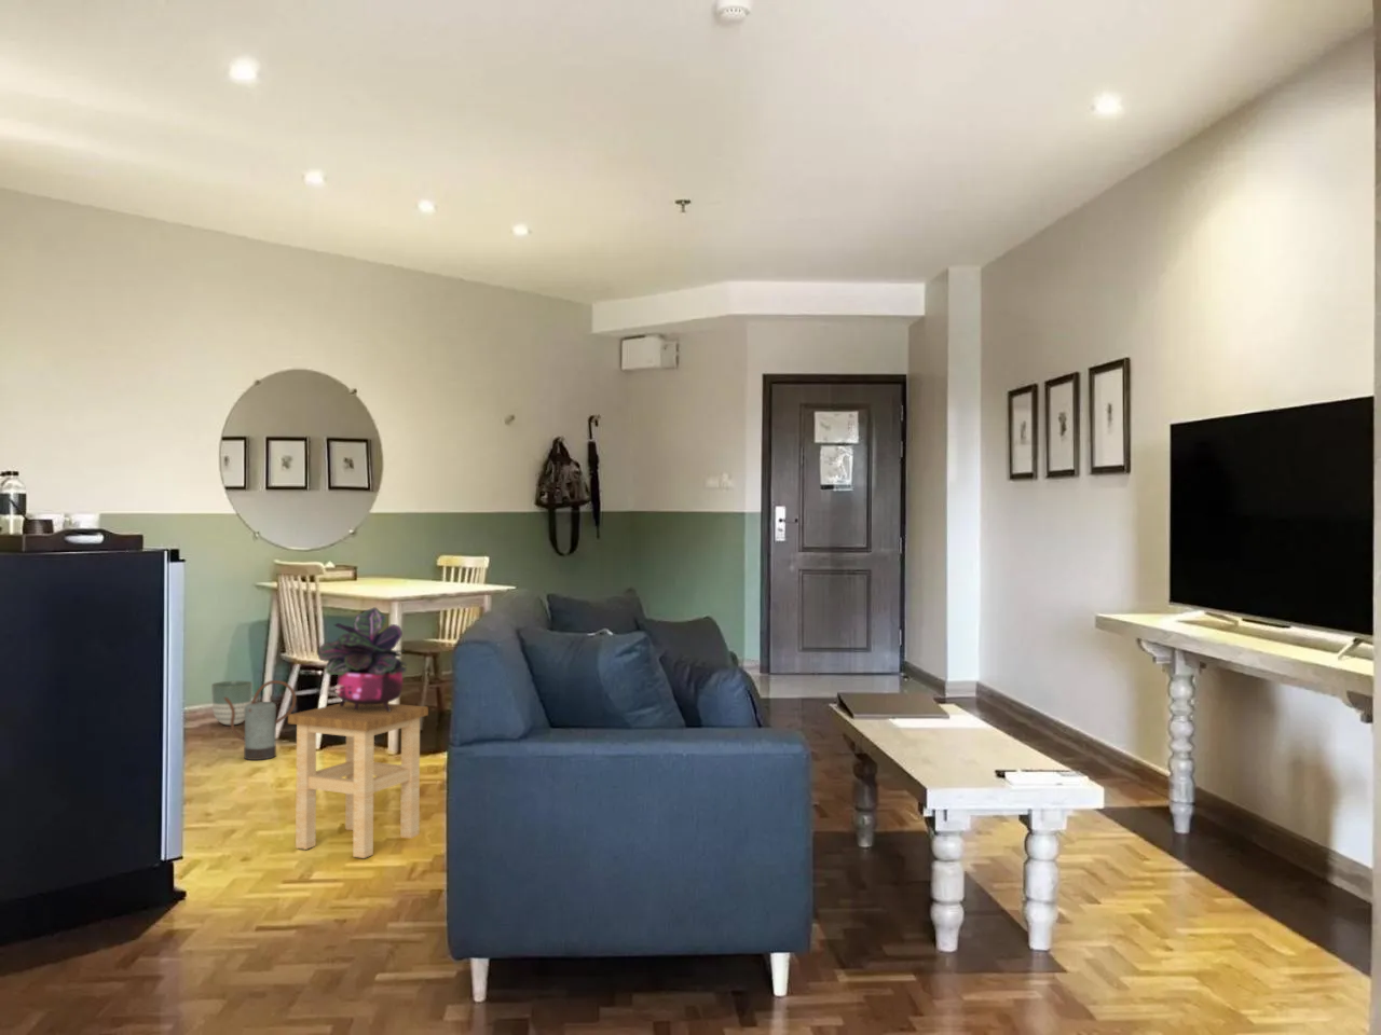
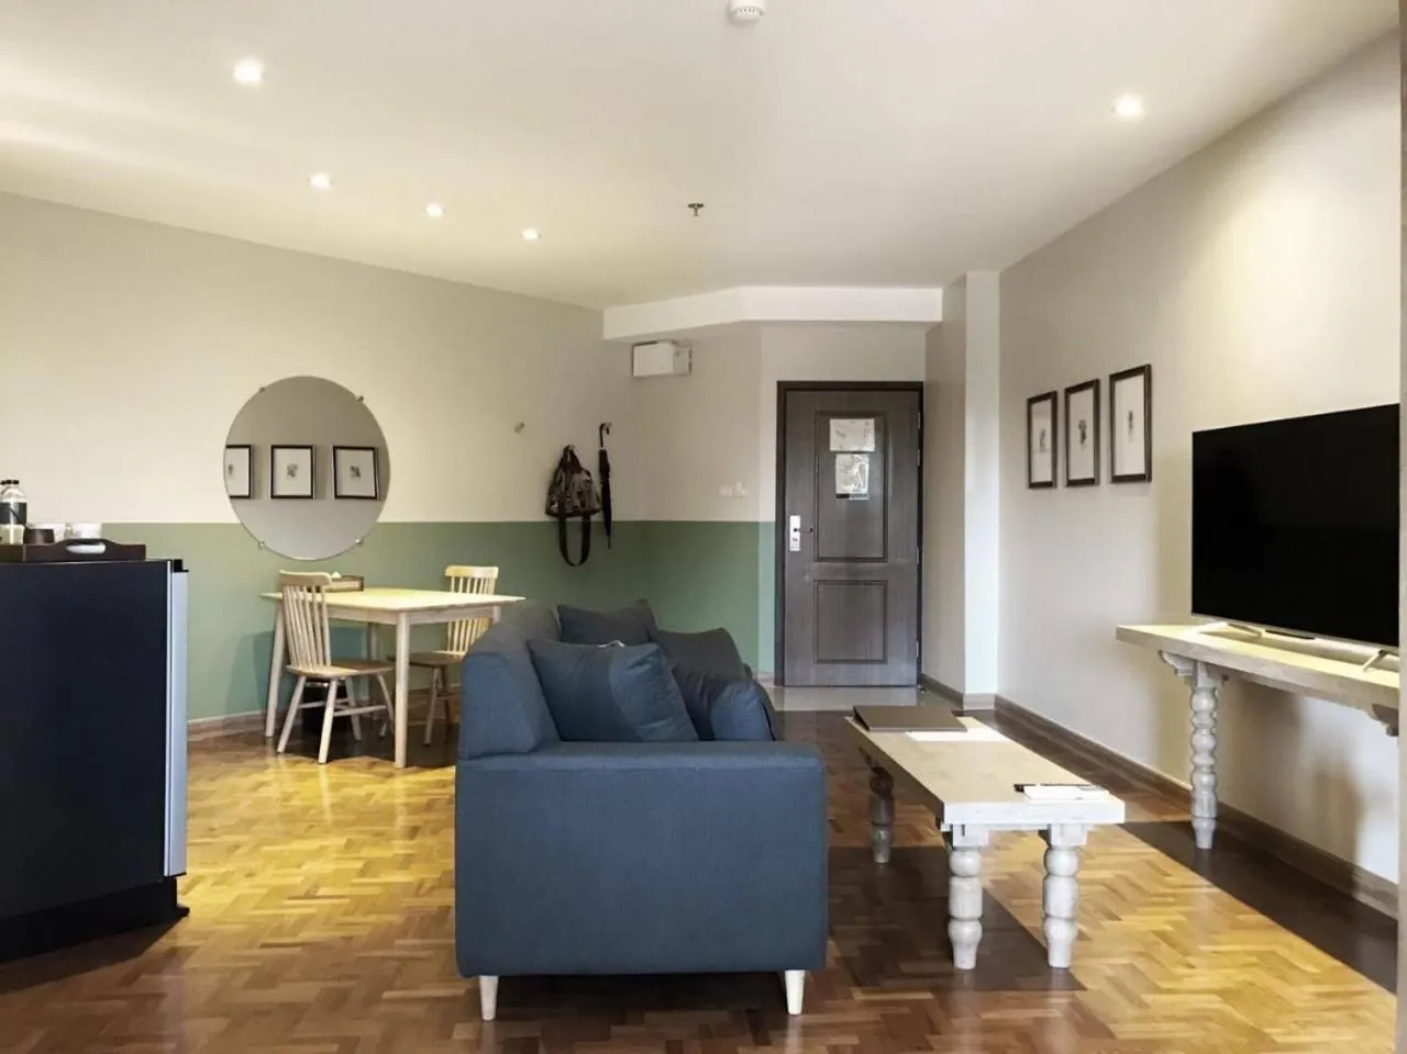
- watering can (259, 718)
- stool (358, 775)
- planter (232, 703)
- potted plant (368, 658)
